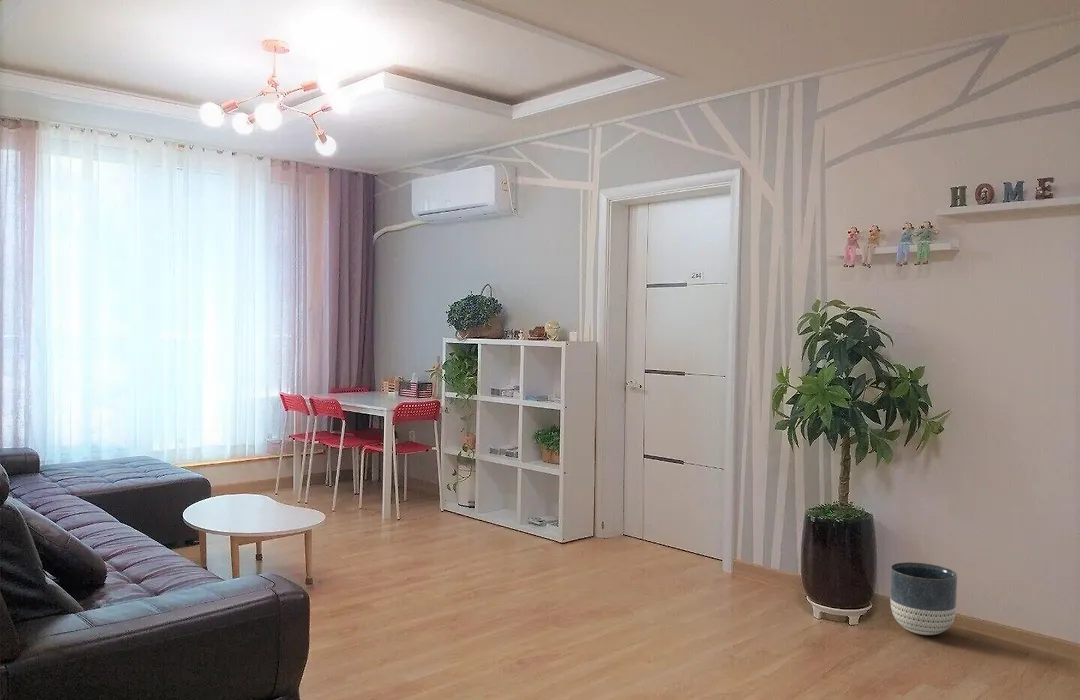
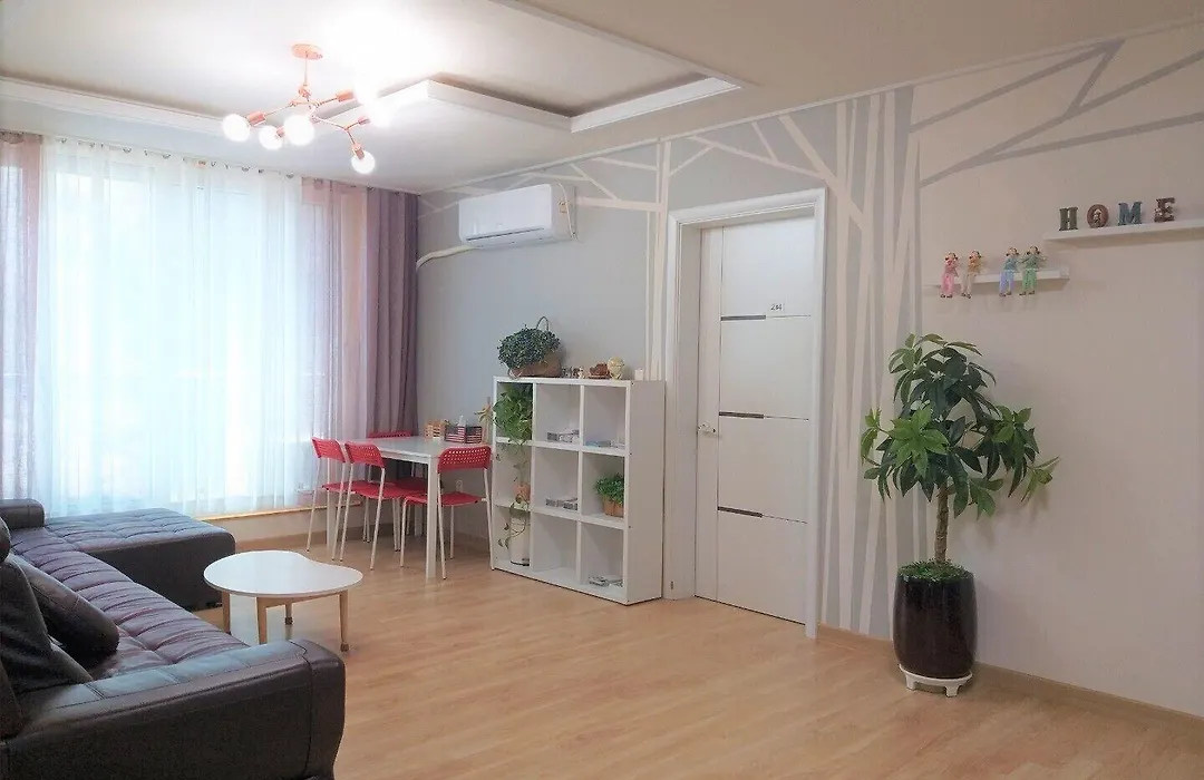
- planter (922, 601)
